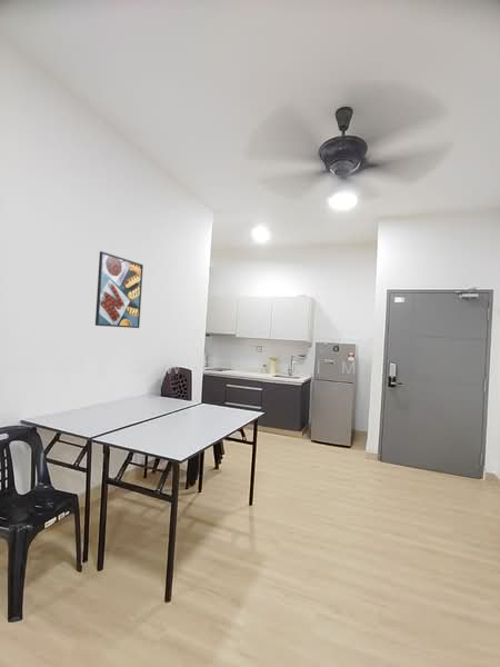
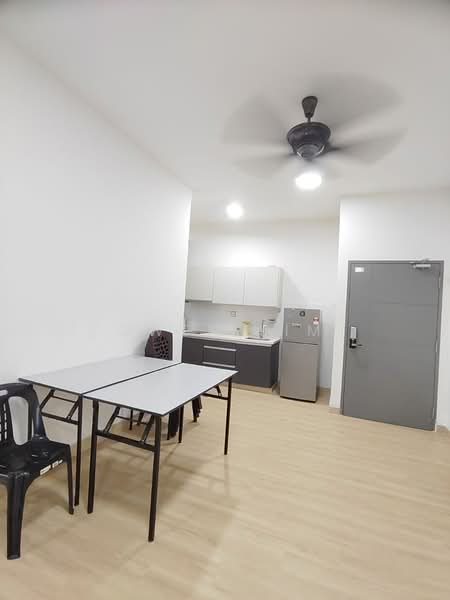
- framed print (120, 292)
